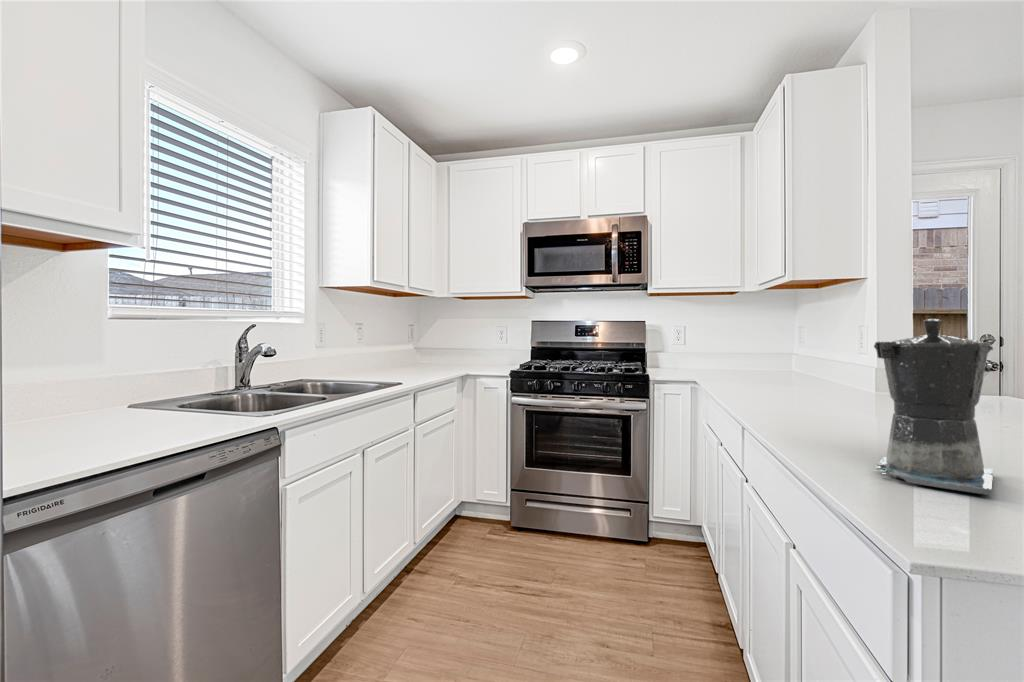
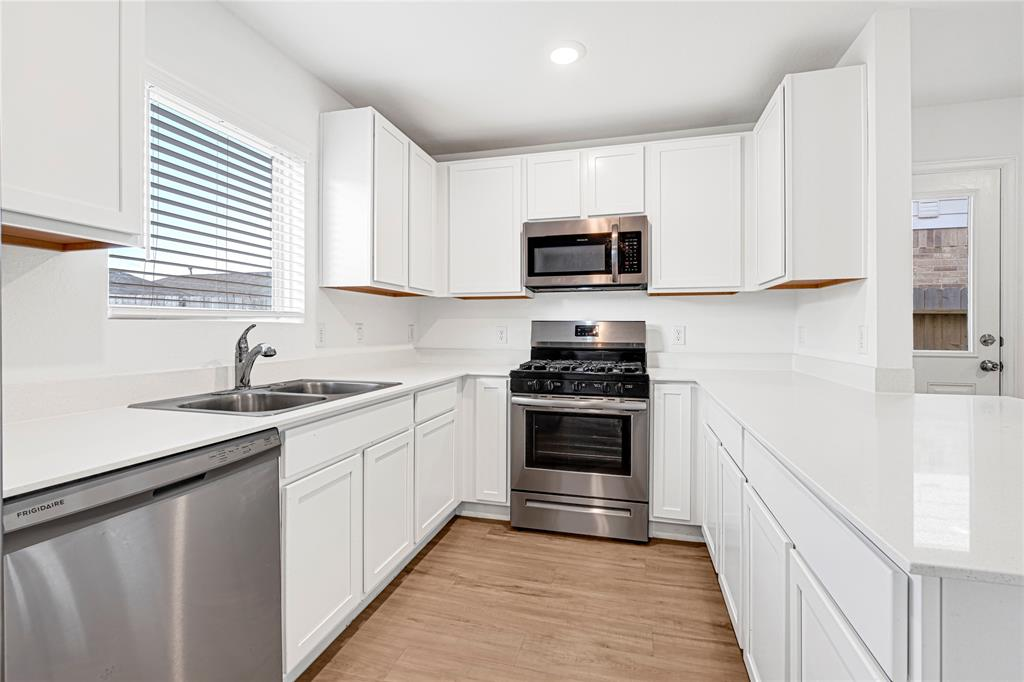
- coffee maker (931, 397)
